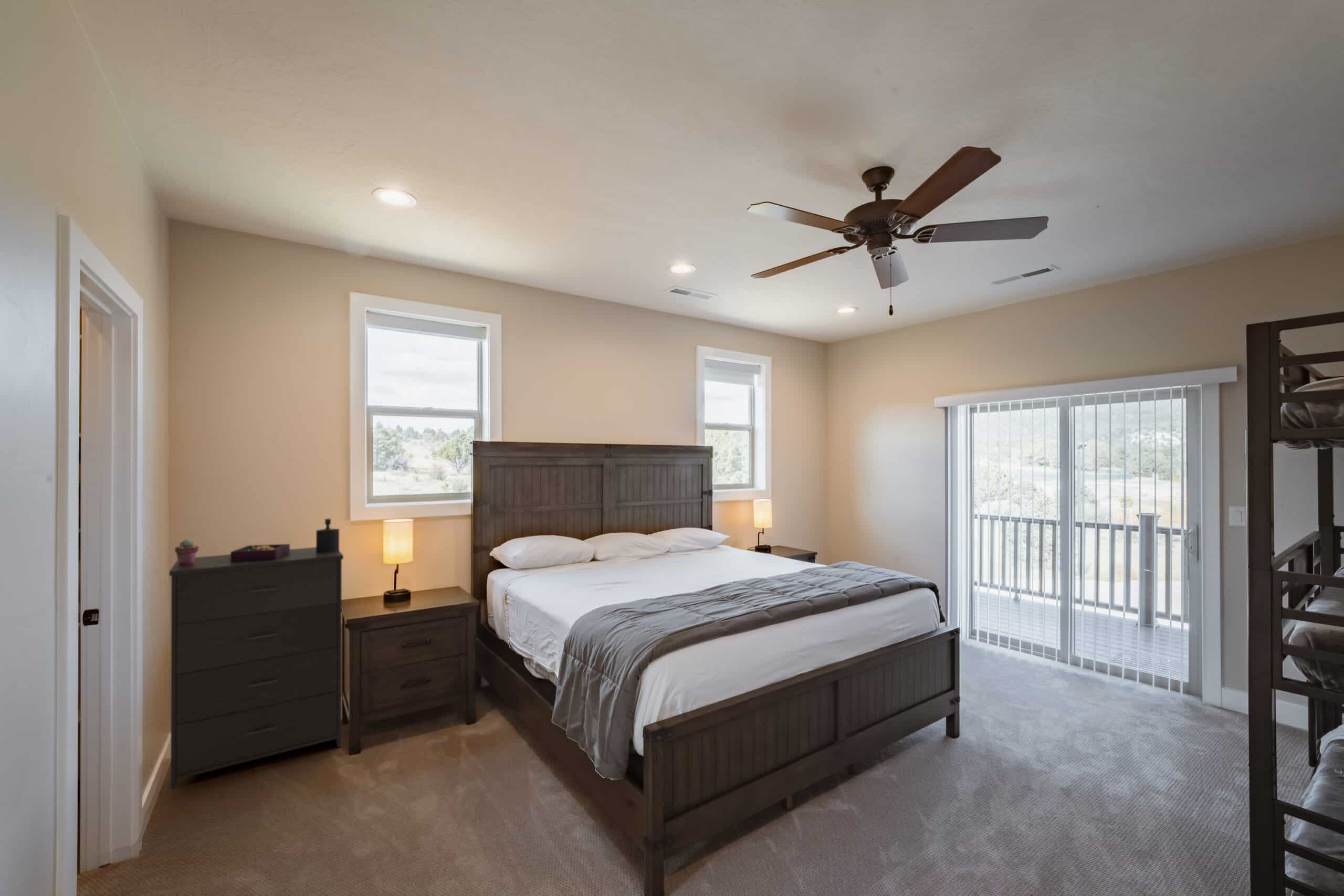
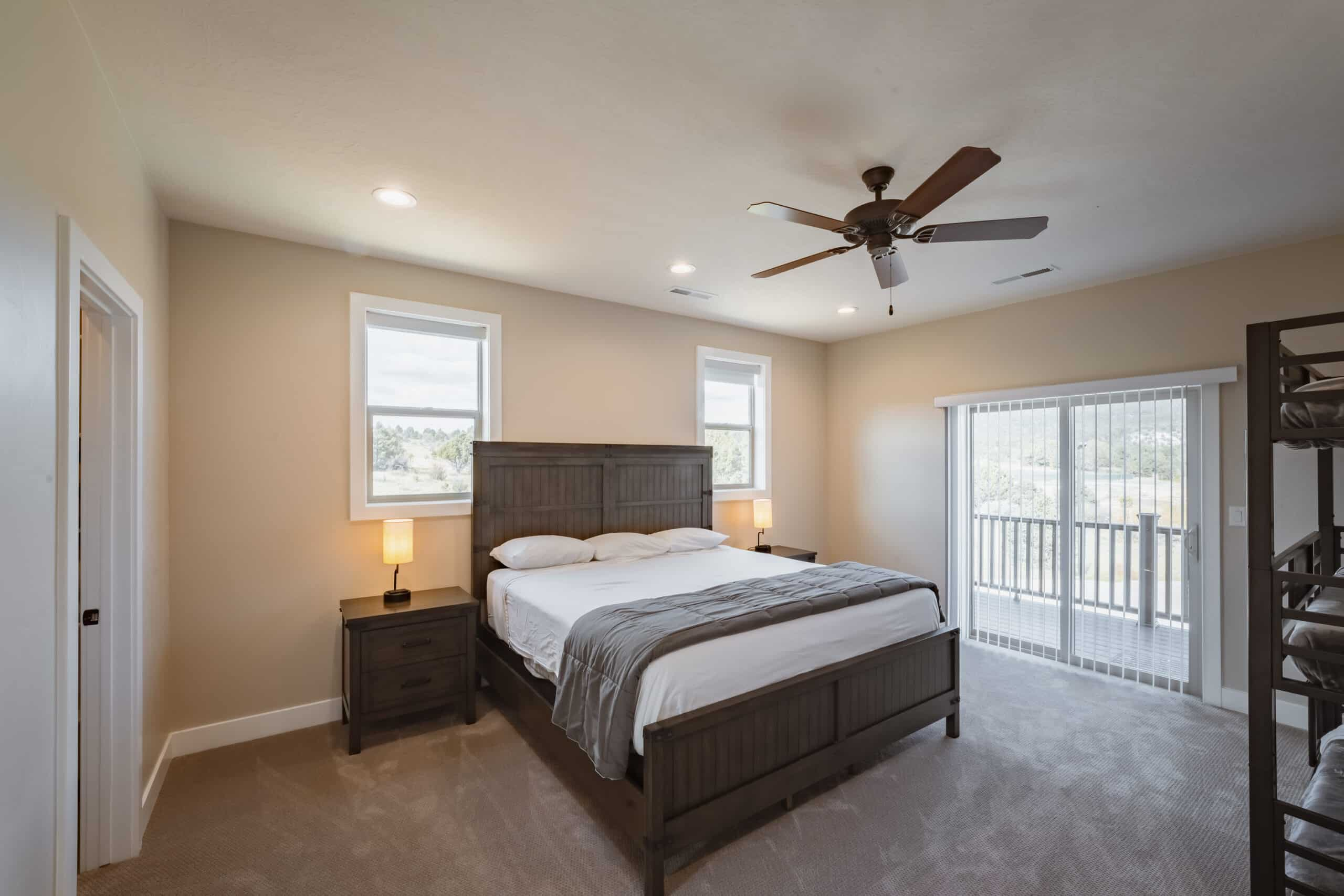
- dresser (261, 655)
- jewelry box (261, 551)
- perfume bottle (328, 534)
- potted succulent (186, 551)
